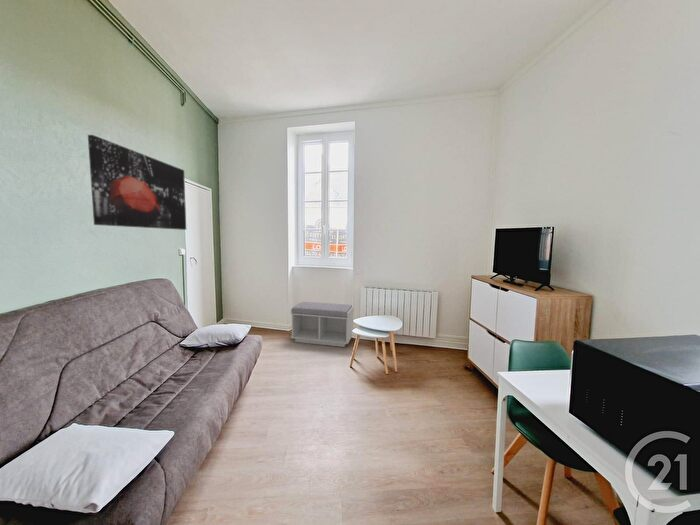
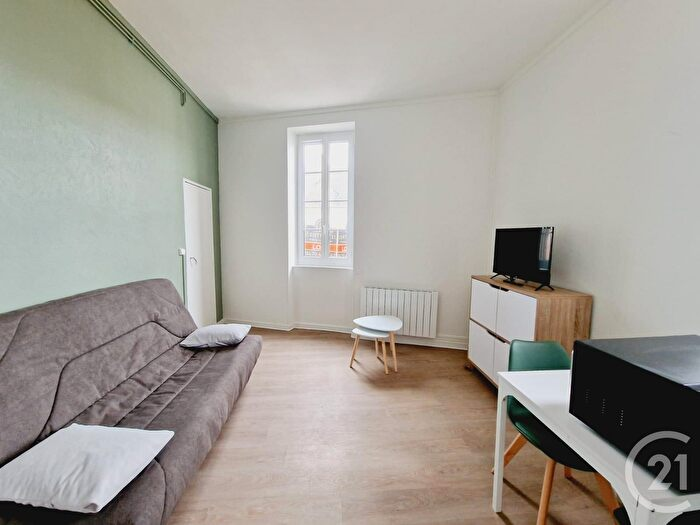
- bench (322, 322)
- wall art (147, 192)
